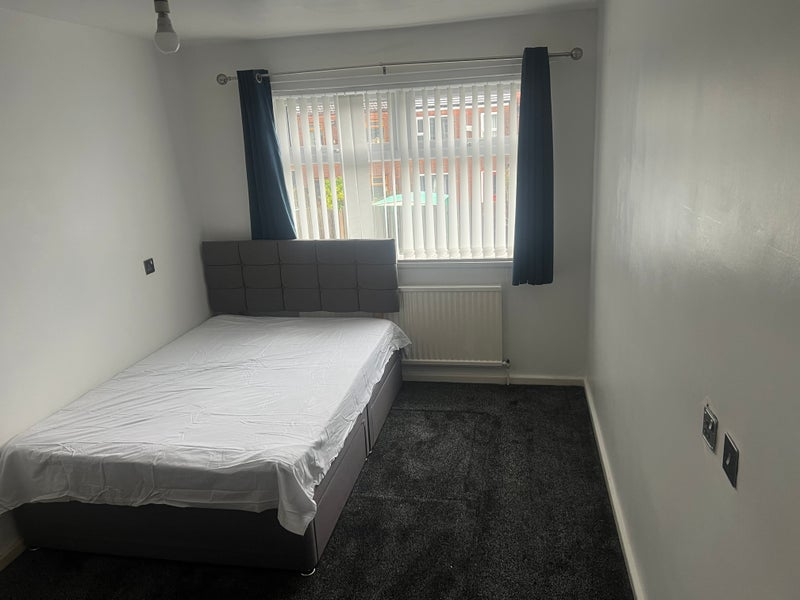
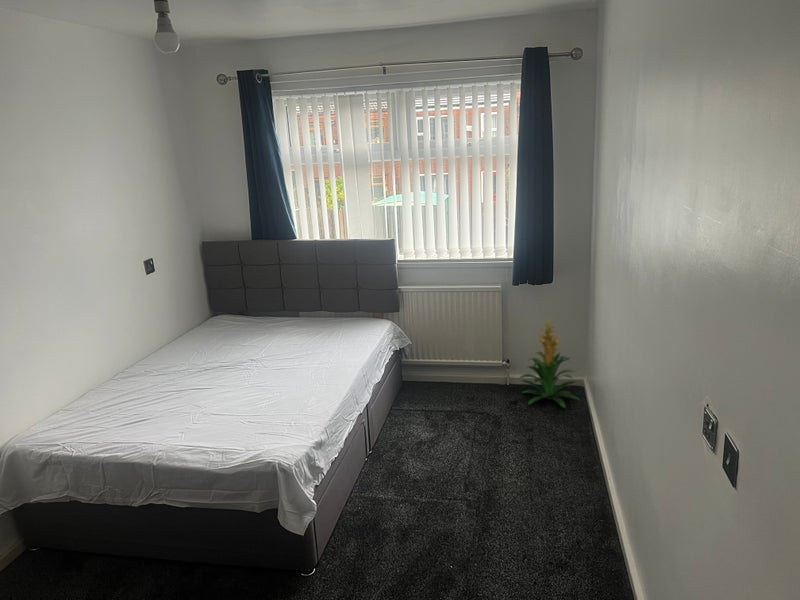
+ indoor plant (549, 358)
